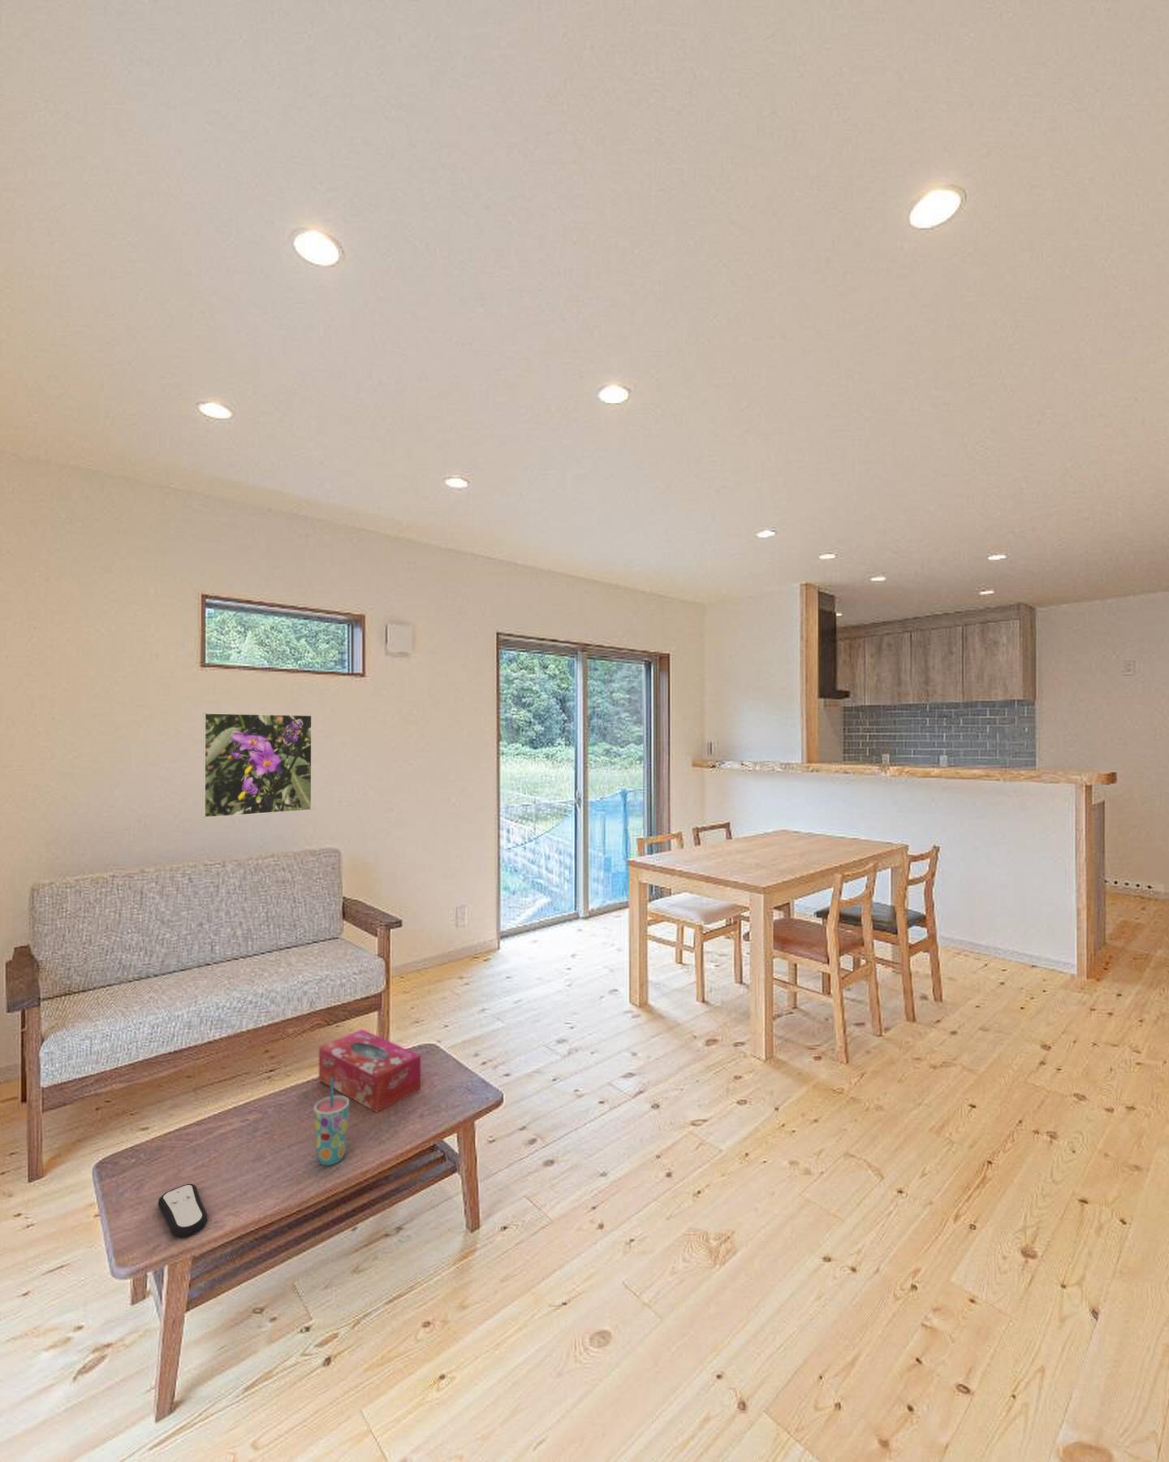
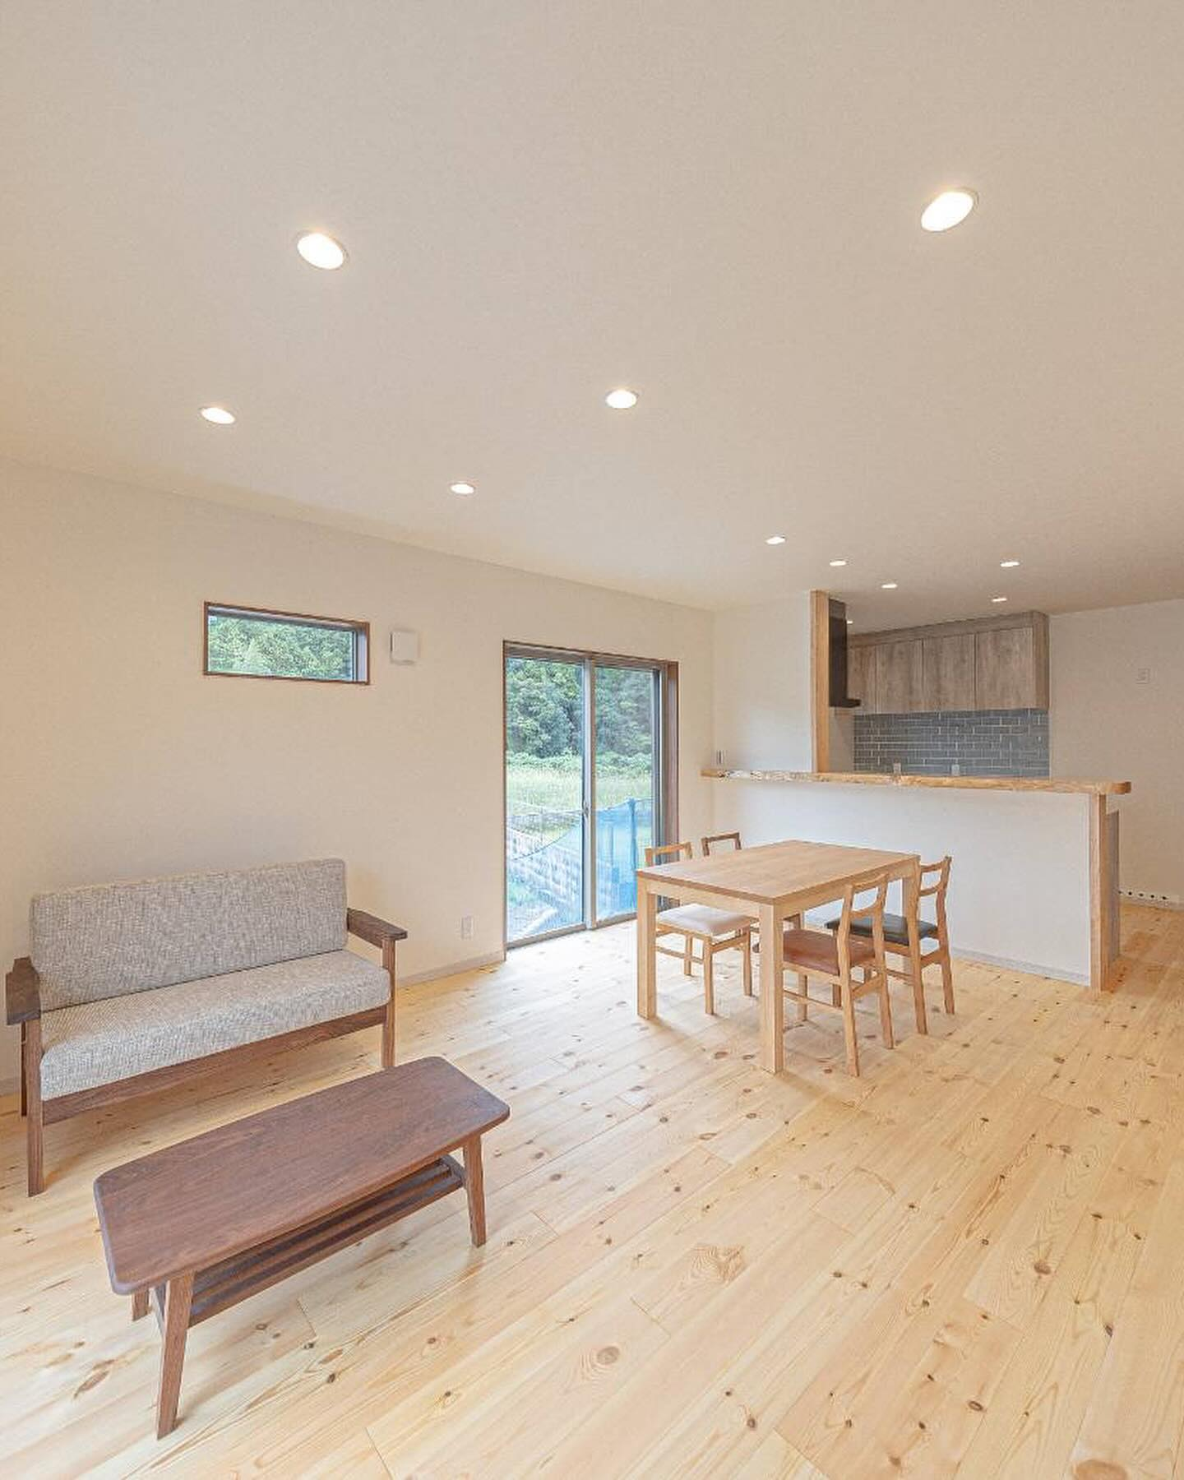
- tissue box (369, 1067)
- remote control (184, 1209)
- cup (332, 1117)
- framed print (260, 764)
